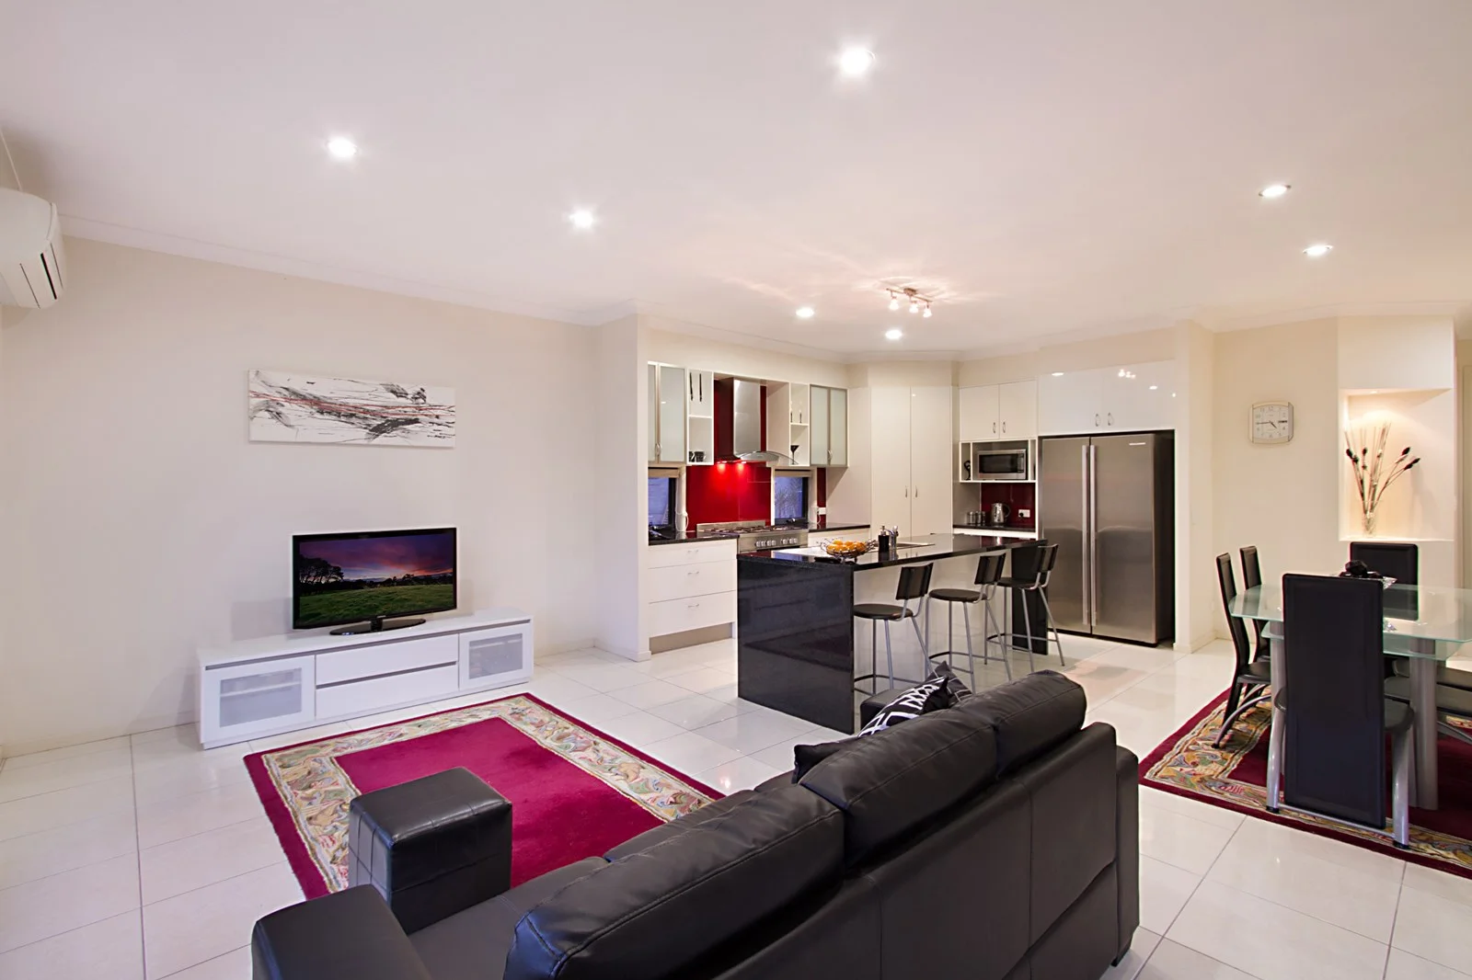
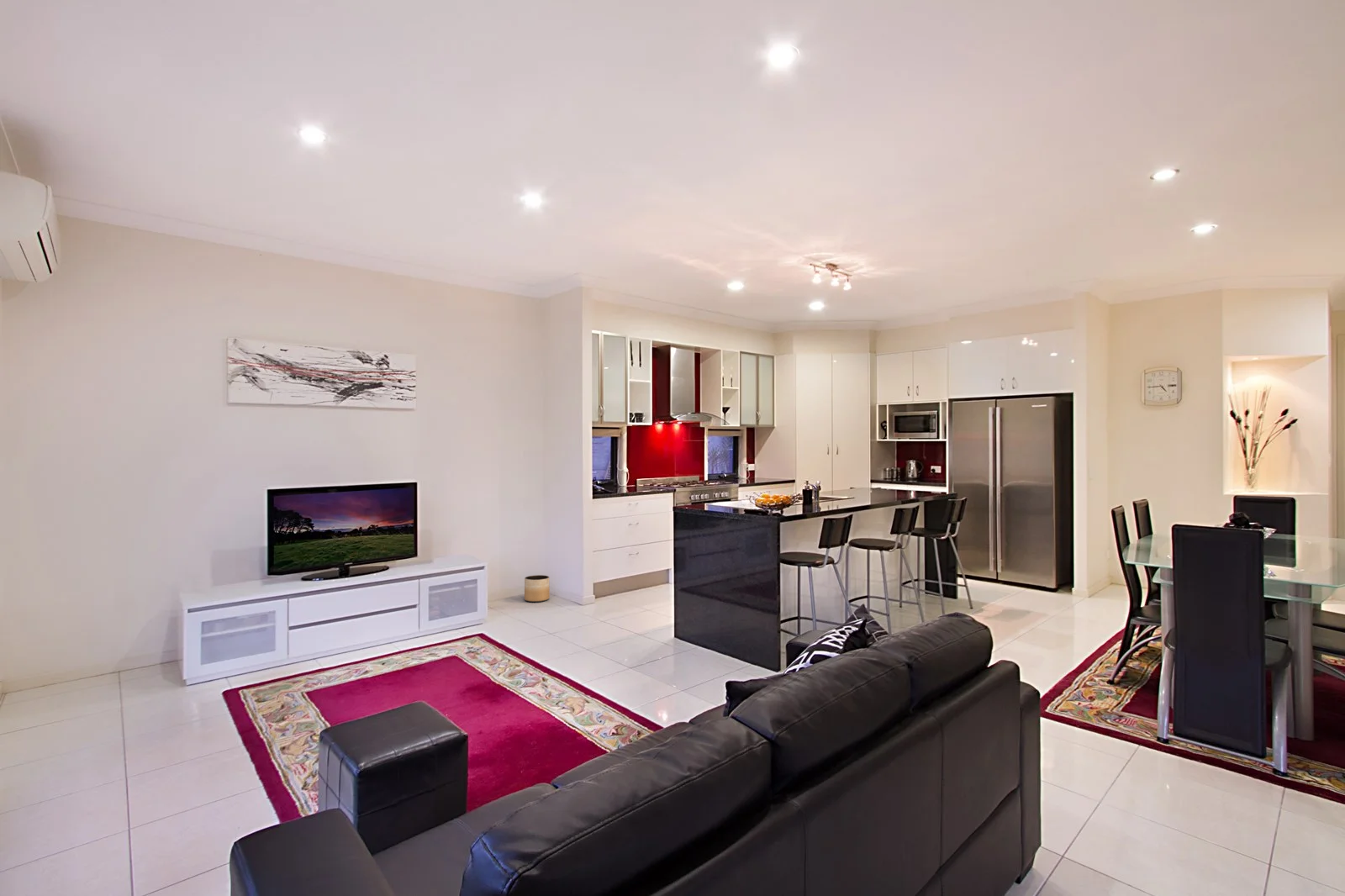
+ planter (536, 588)
